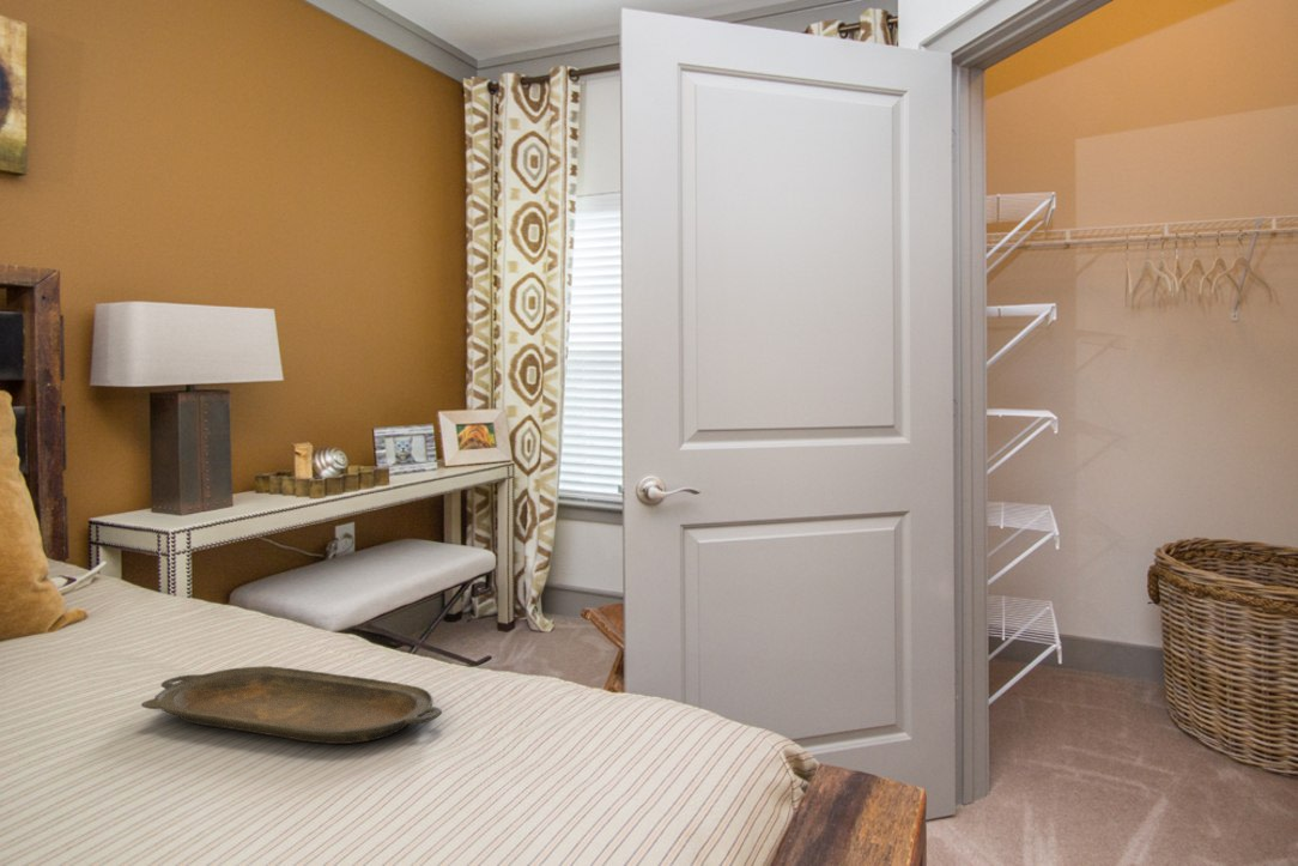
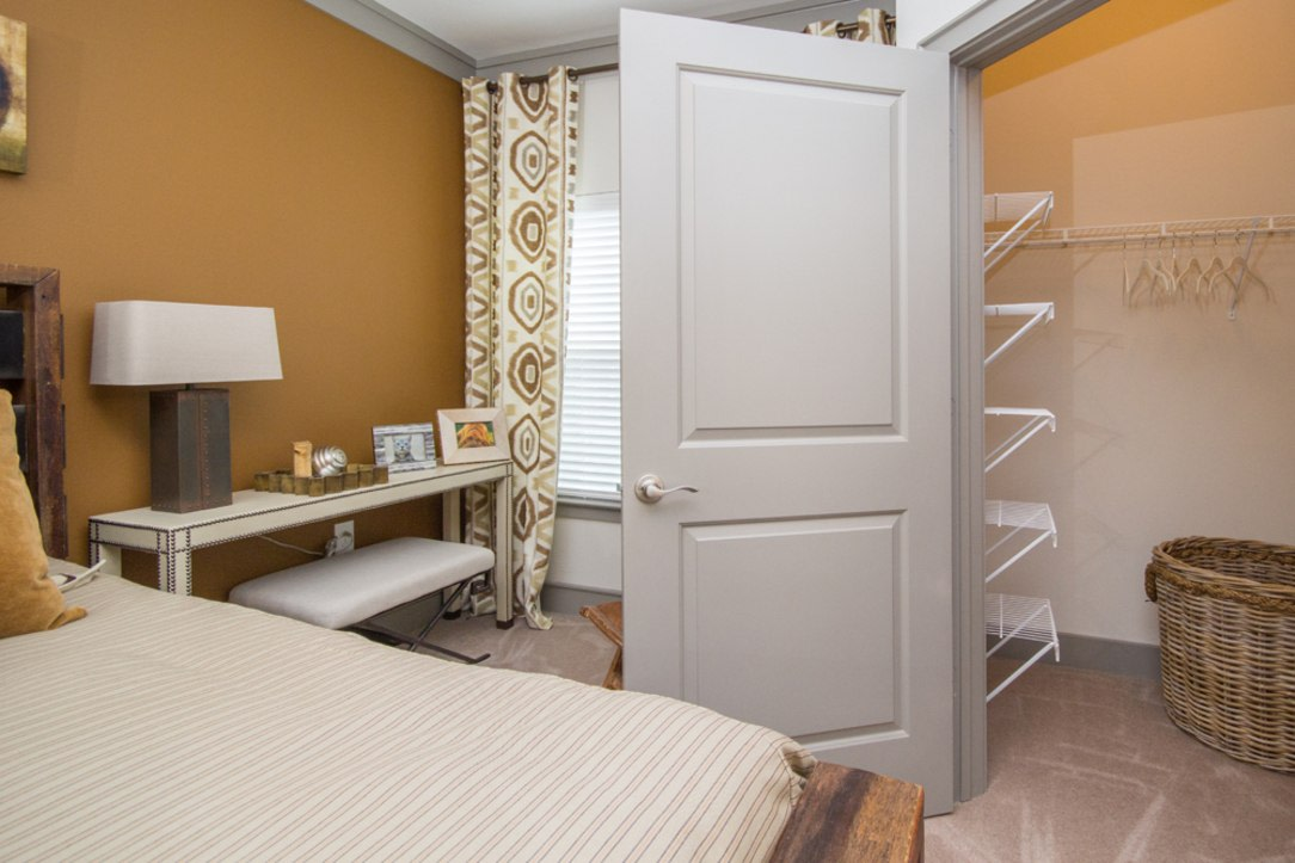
- serving tray (295, 704)
